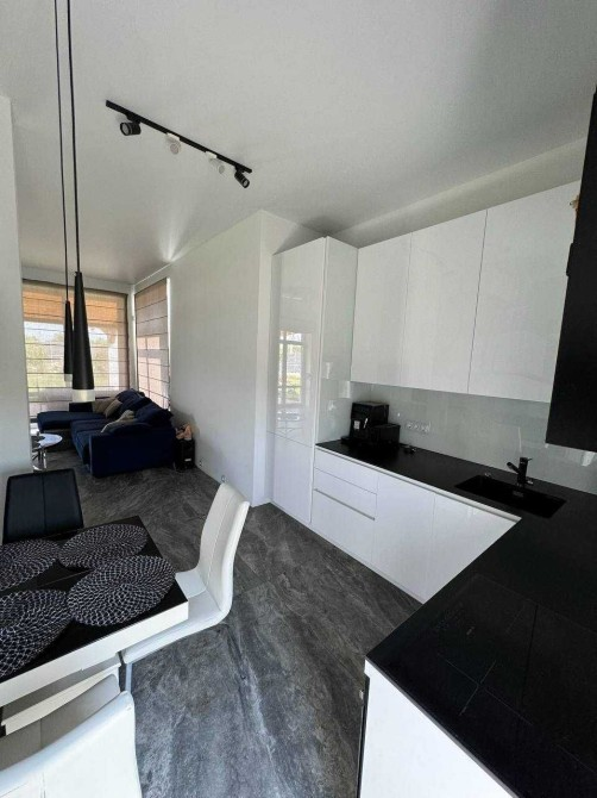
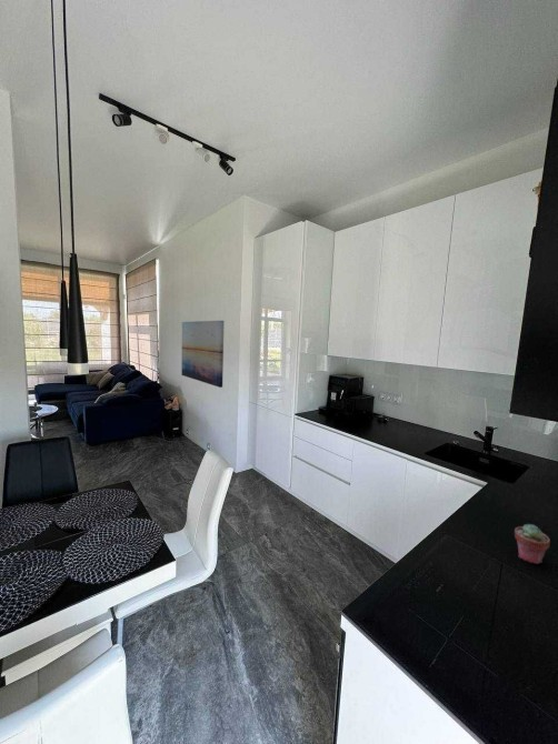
+ wall art (200, 351)
+ potted succulent (530, 541)
